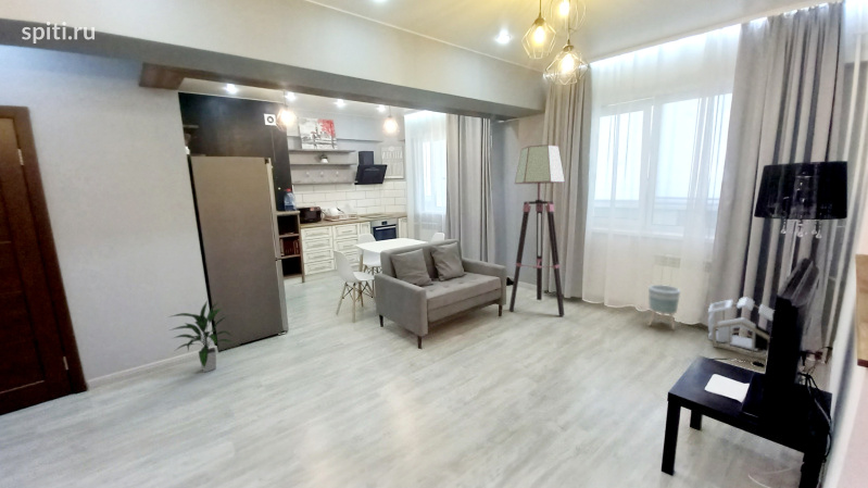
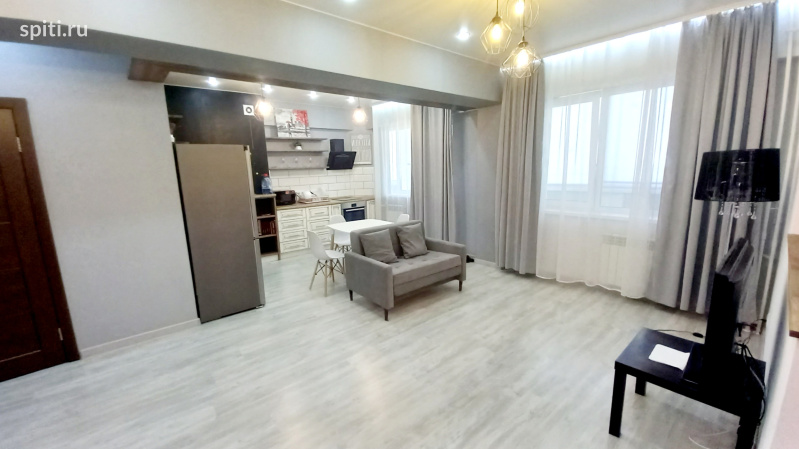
- planter (663, 306)
- floor lamp (541, 229)
- indoor plant (203, 337)
- air purifier (744, 324)
